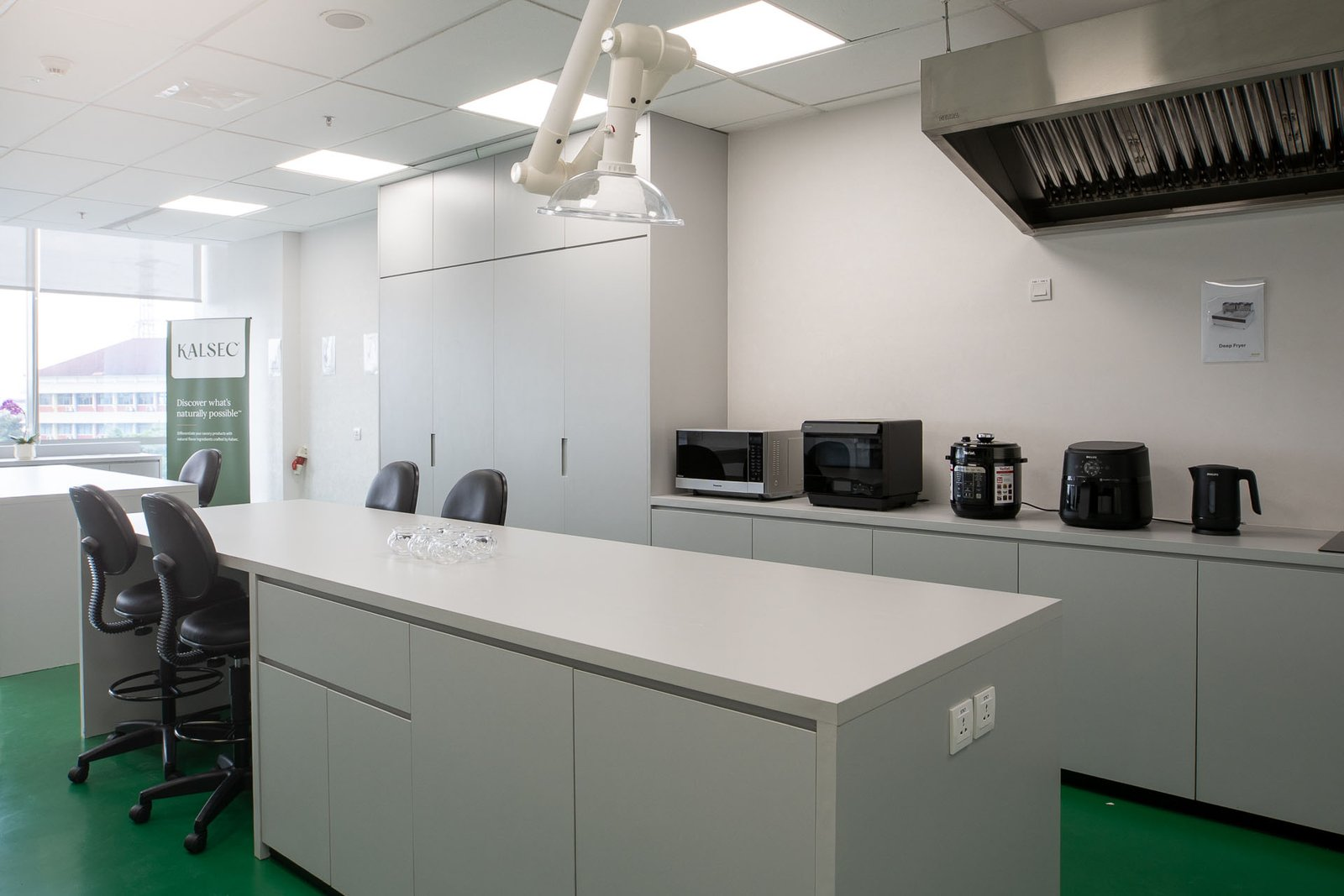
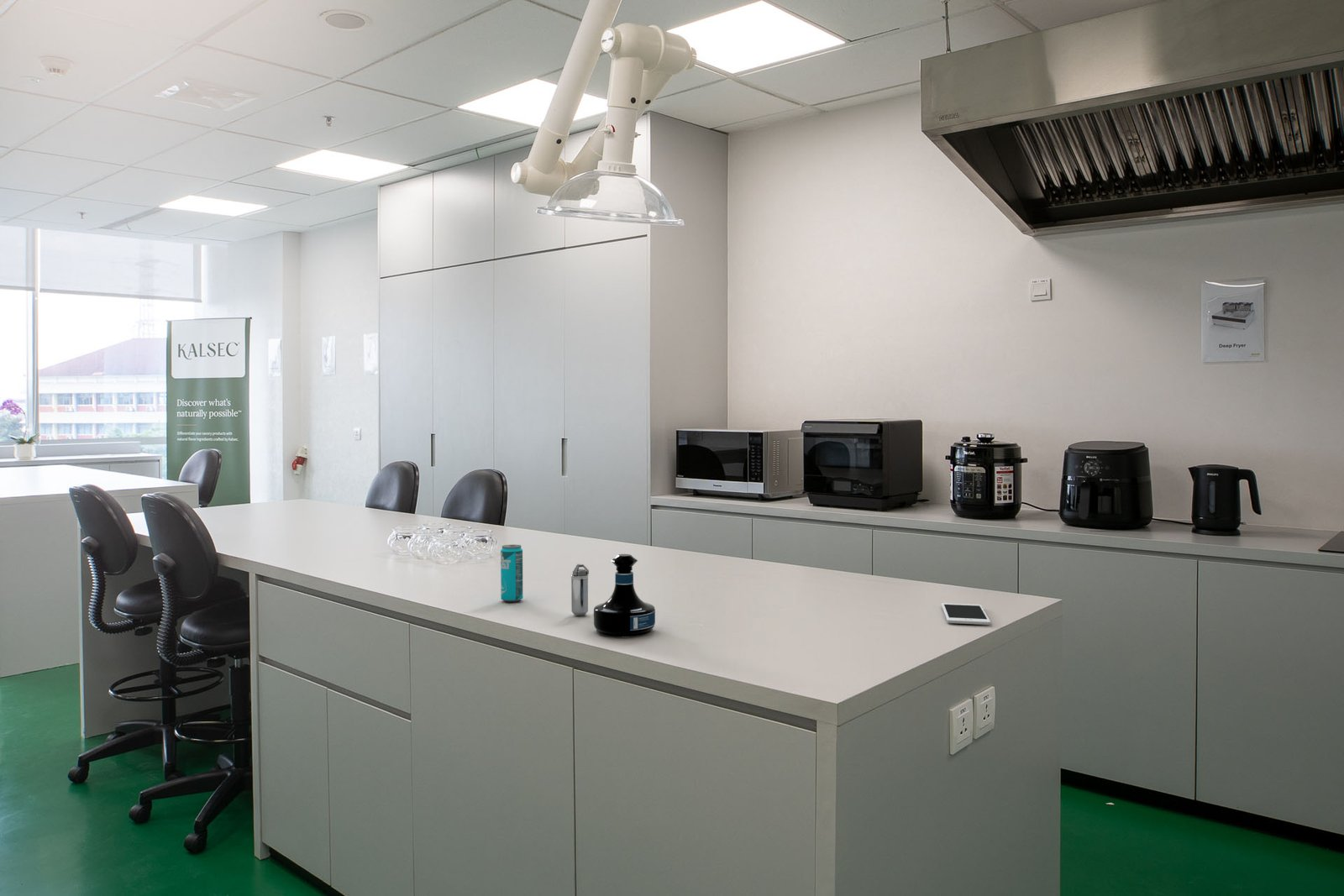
+ shaker (580, 589)
+ beverage can (512, 572)
+ cell phone (964, 613)
+ tequila bottle (624, 593)
